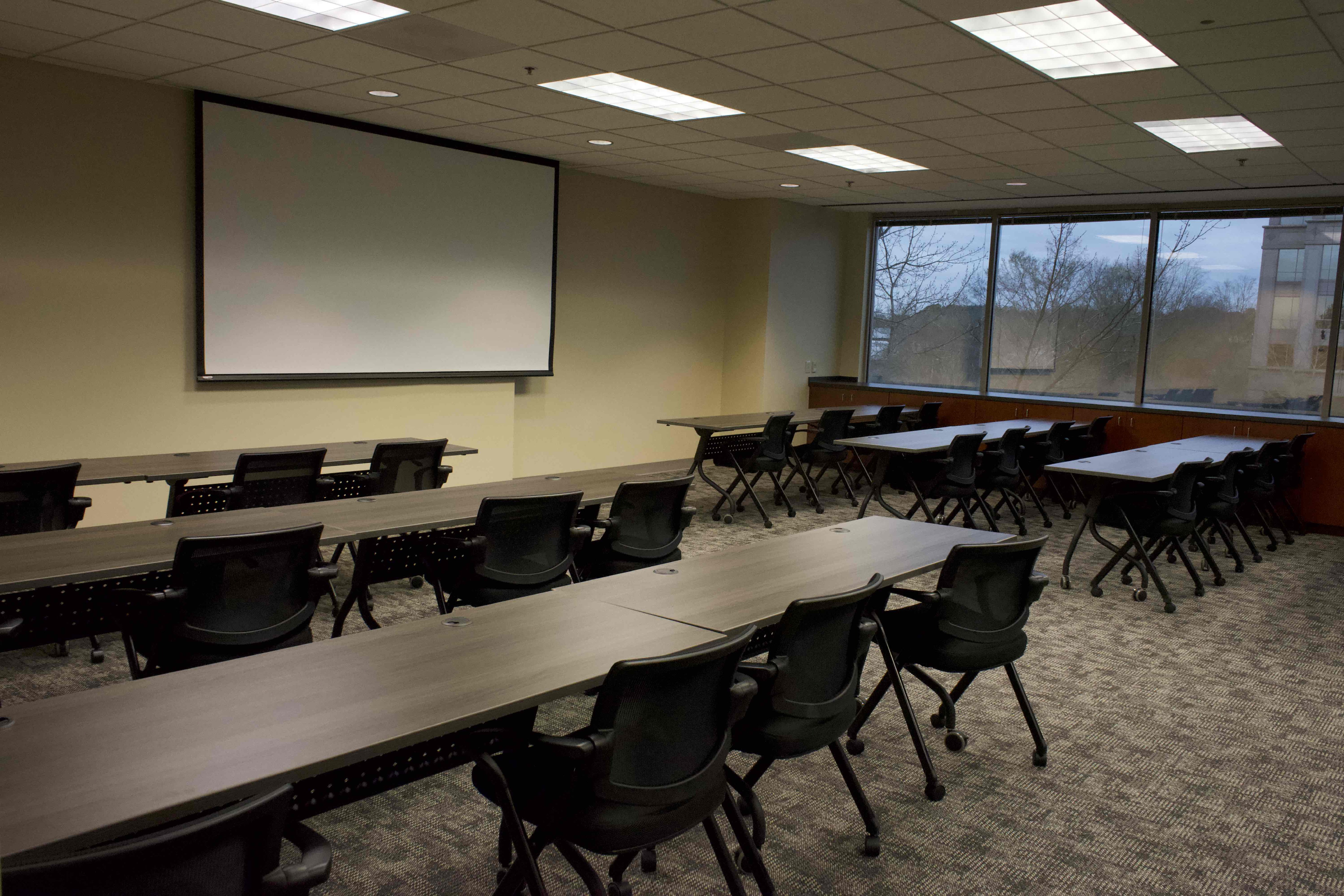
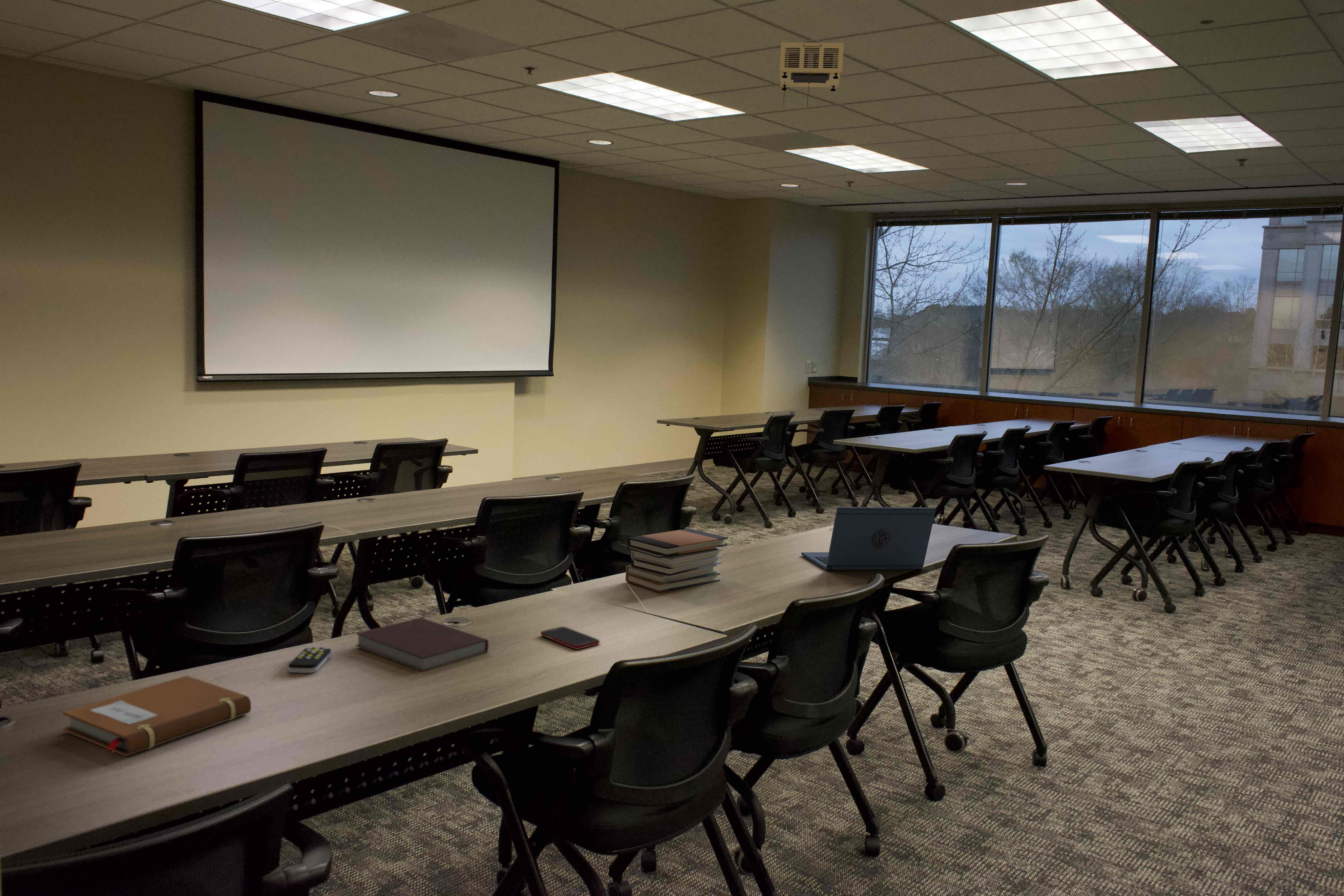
+ notebook (157, 714)
+ remote control (310, 659)
+ projector (810, 72)
+ cell phone (570, 638)
+ book stack (676, 559)
+ notebook (422, 643)
+ laptop (866, 532)
